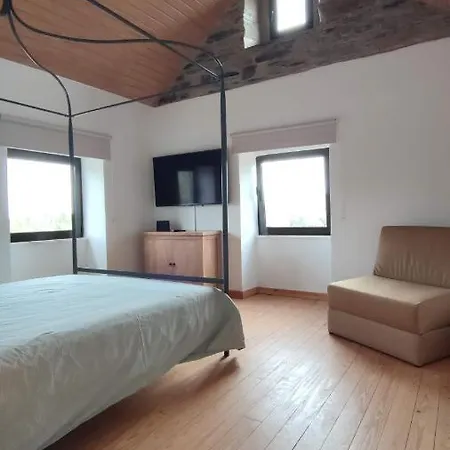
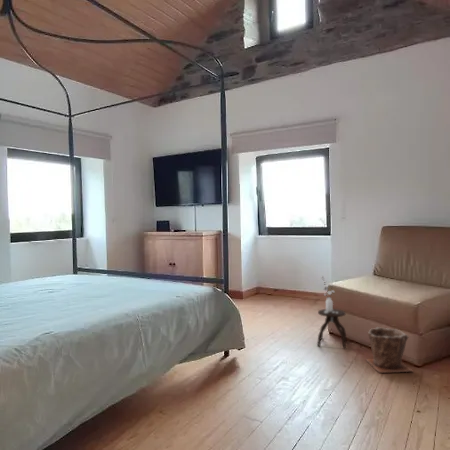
+ plant pot (388, 348)
+ side table (331, 310)
